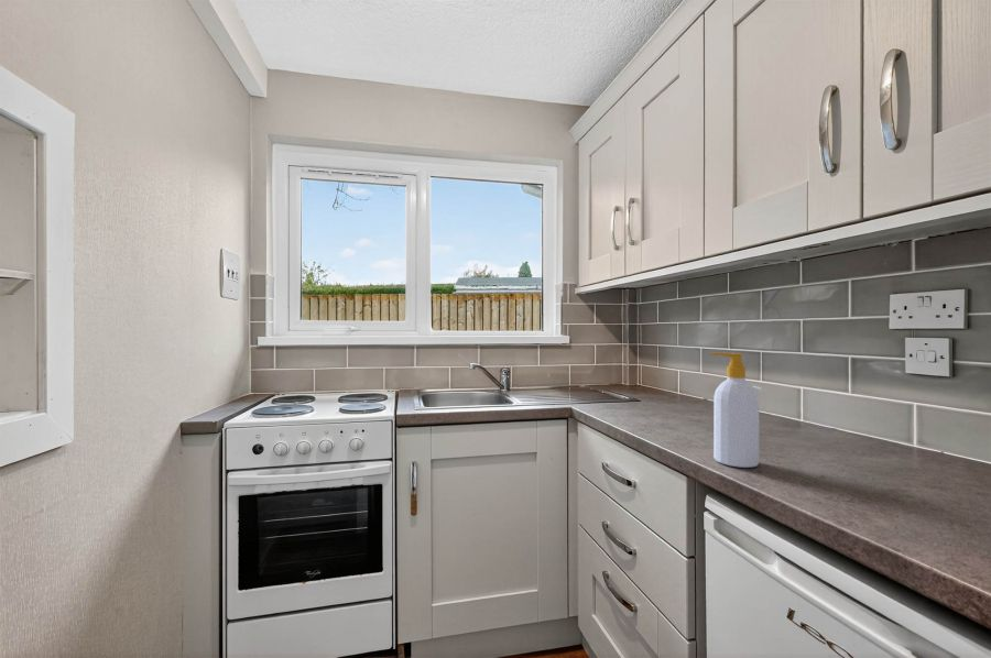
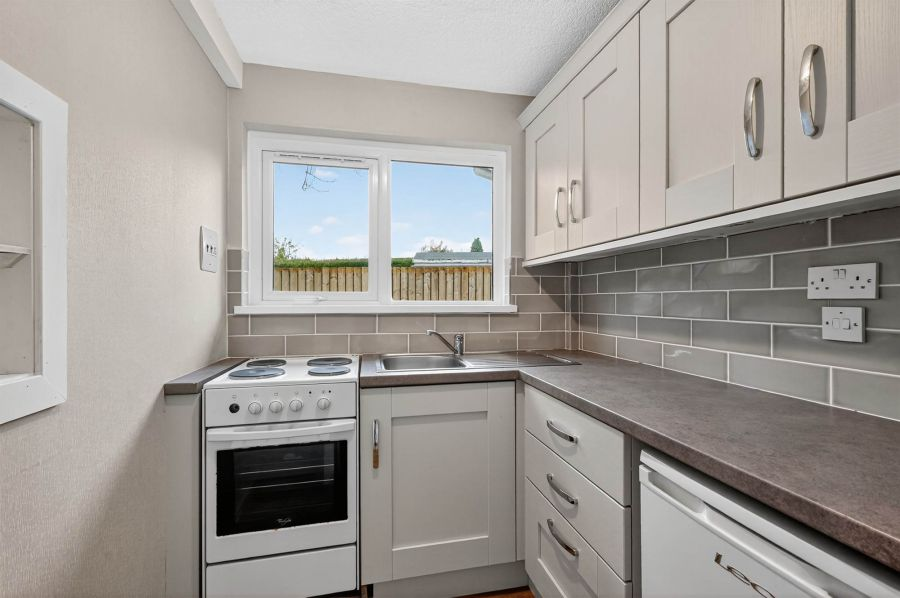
- soap bottle (733, 407)
